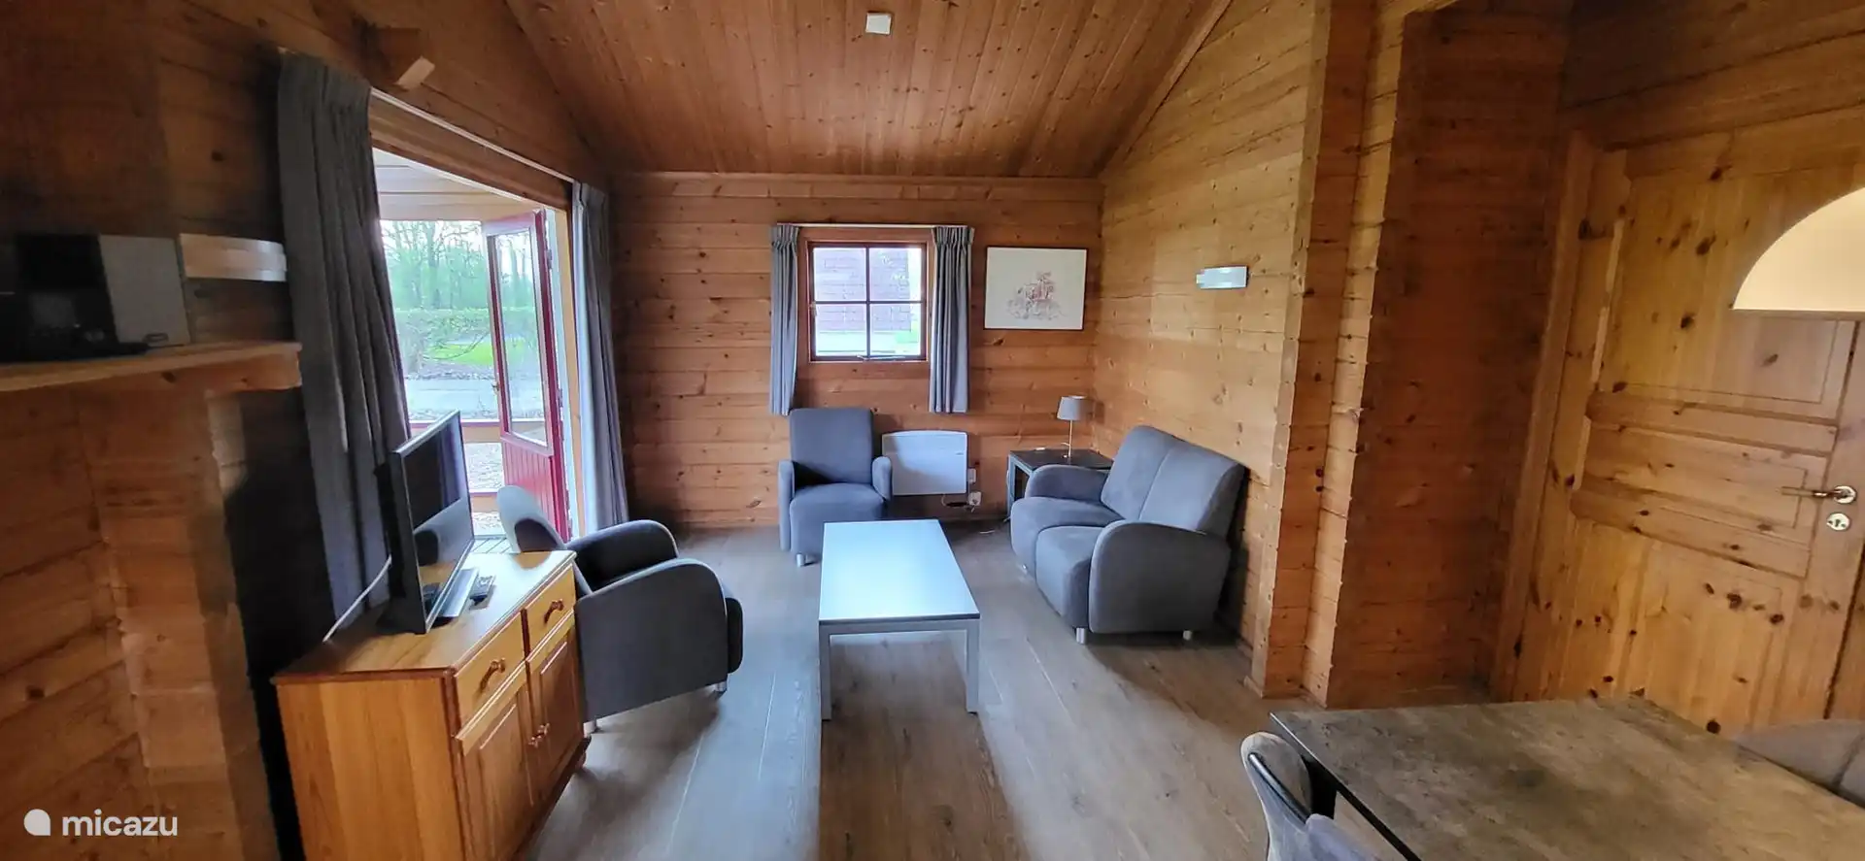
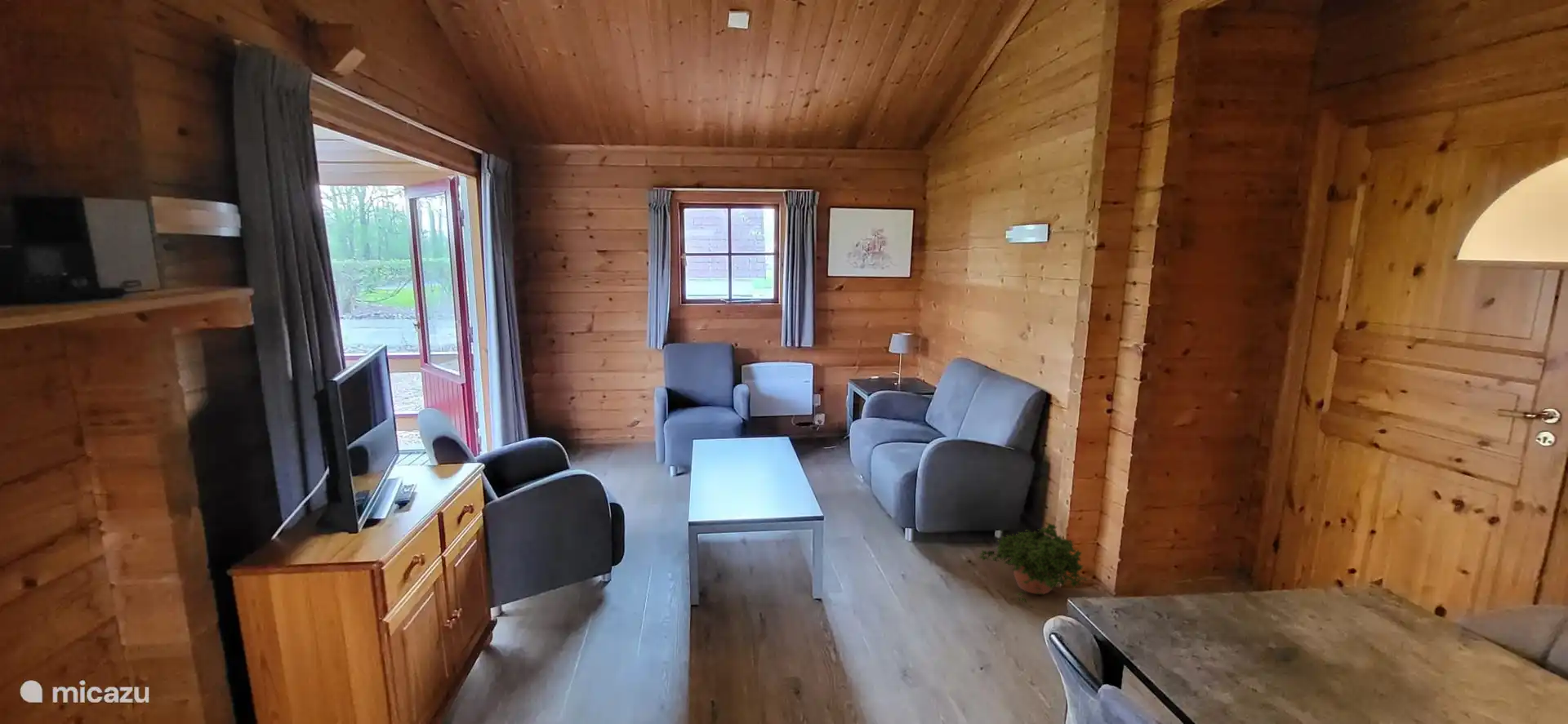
+ potted plant (1038, 559)
